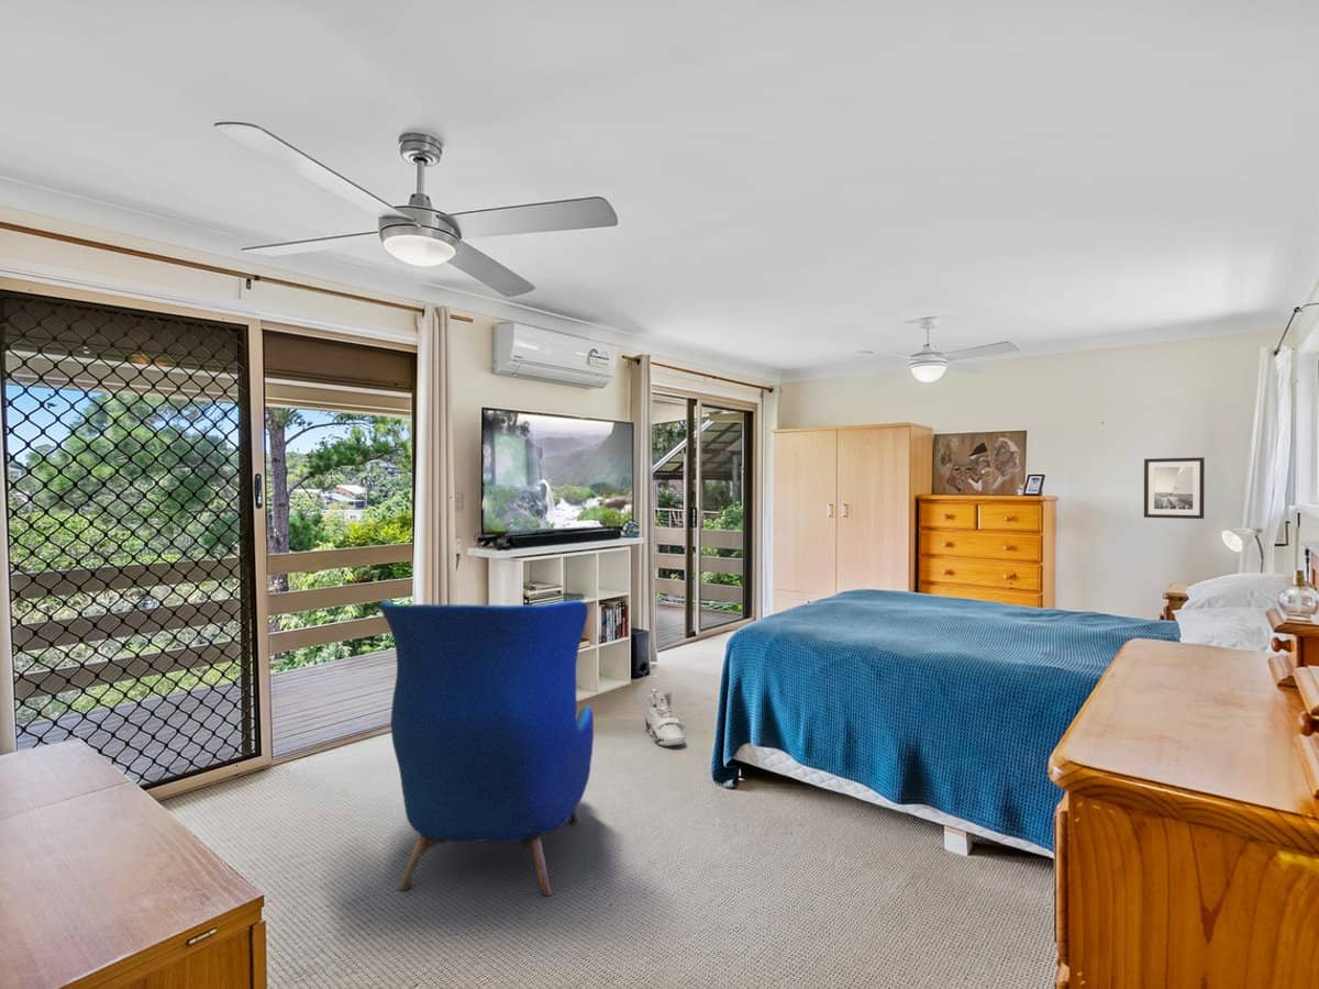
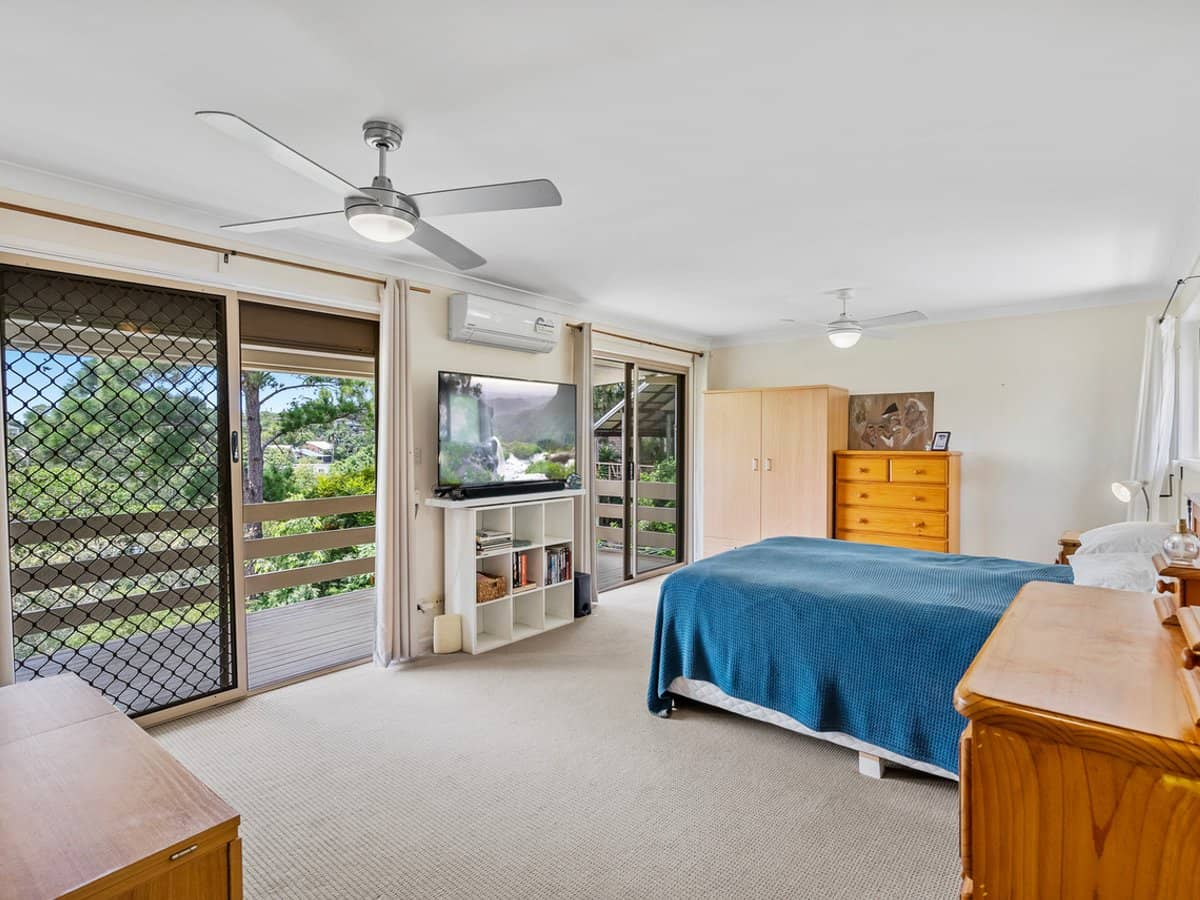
- wall art (1173, 488)
- sneaker (664, 715)
- armchair (496, 721)
